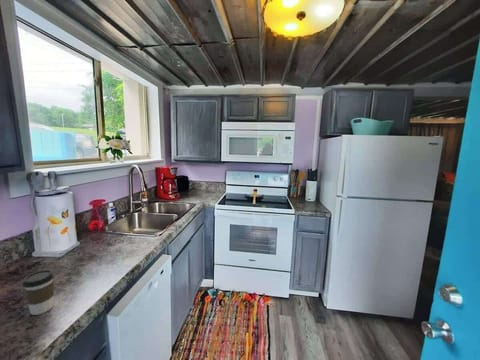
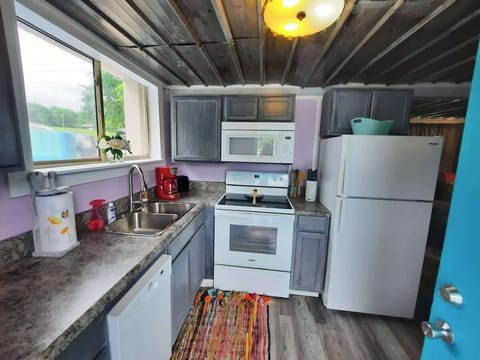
- coffee cup (40, 292)
